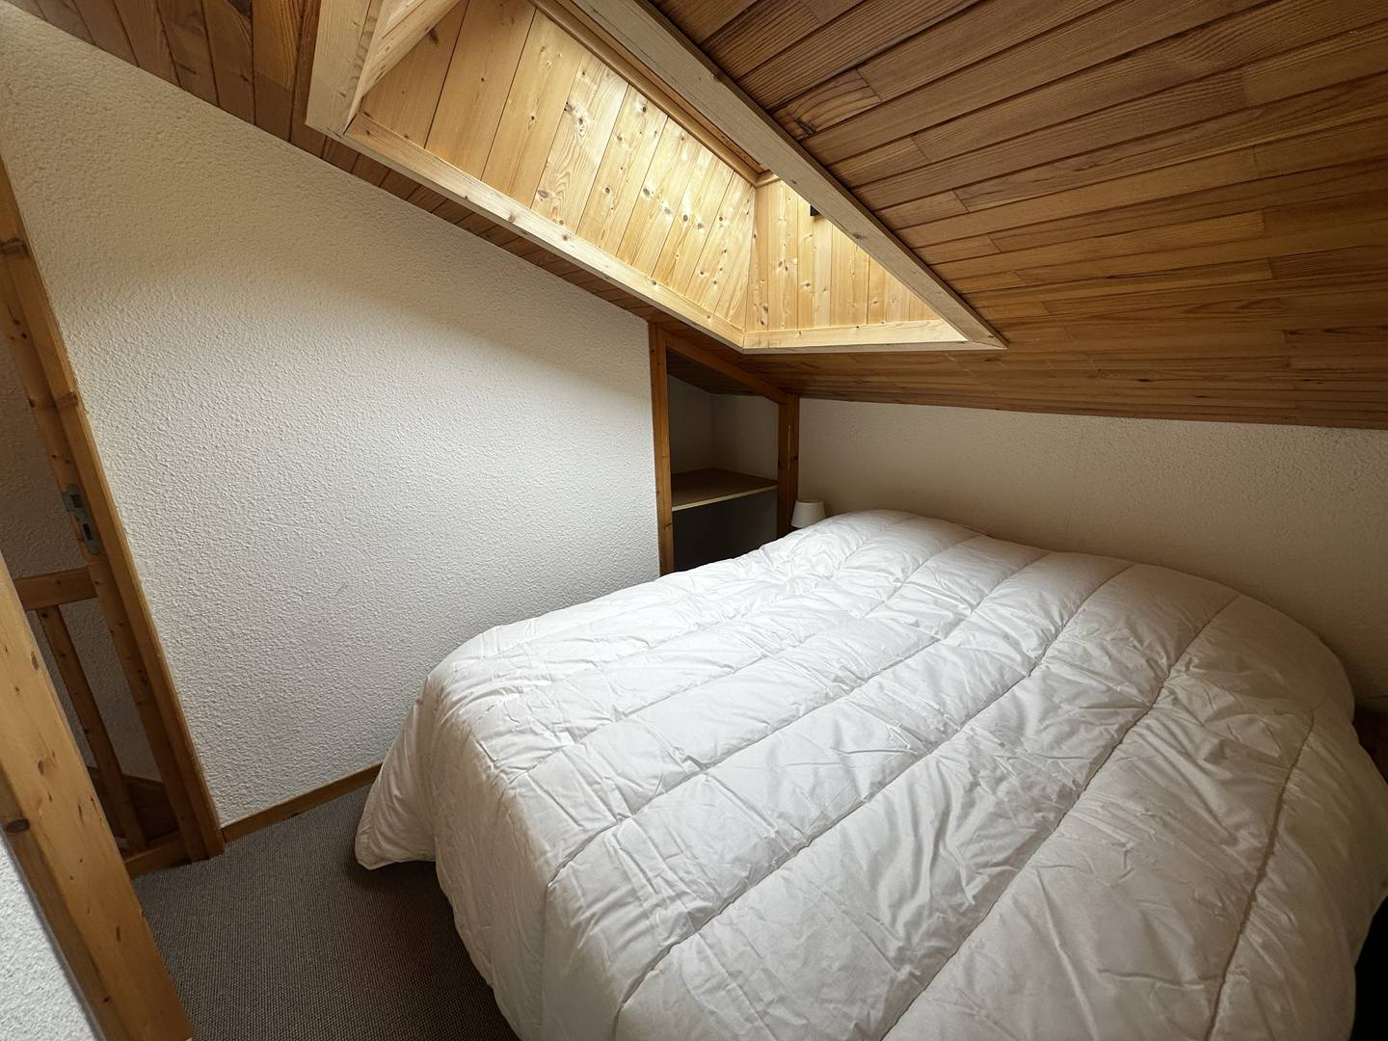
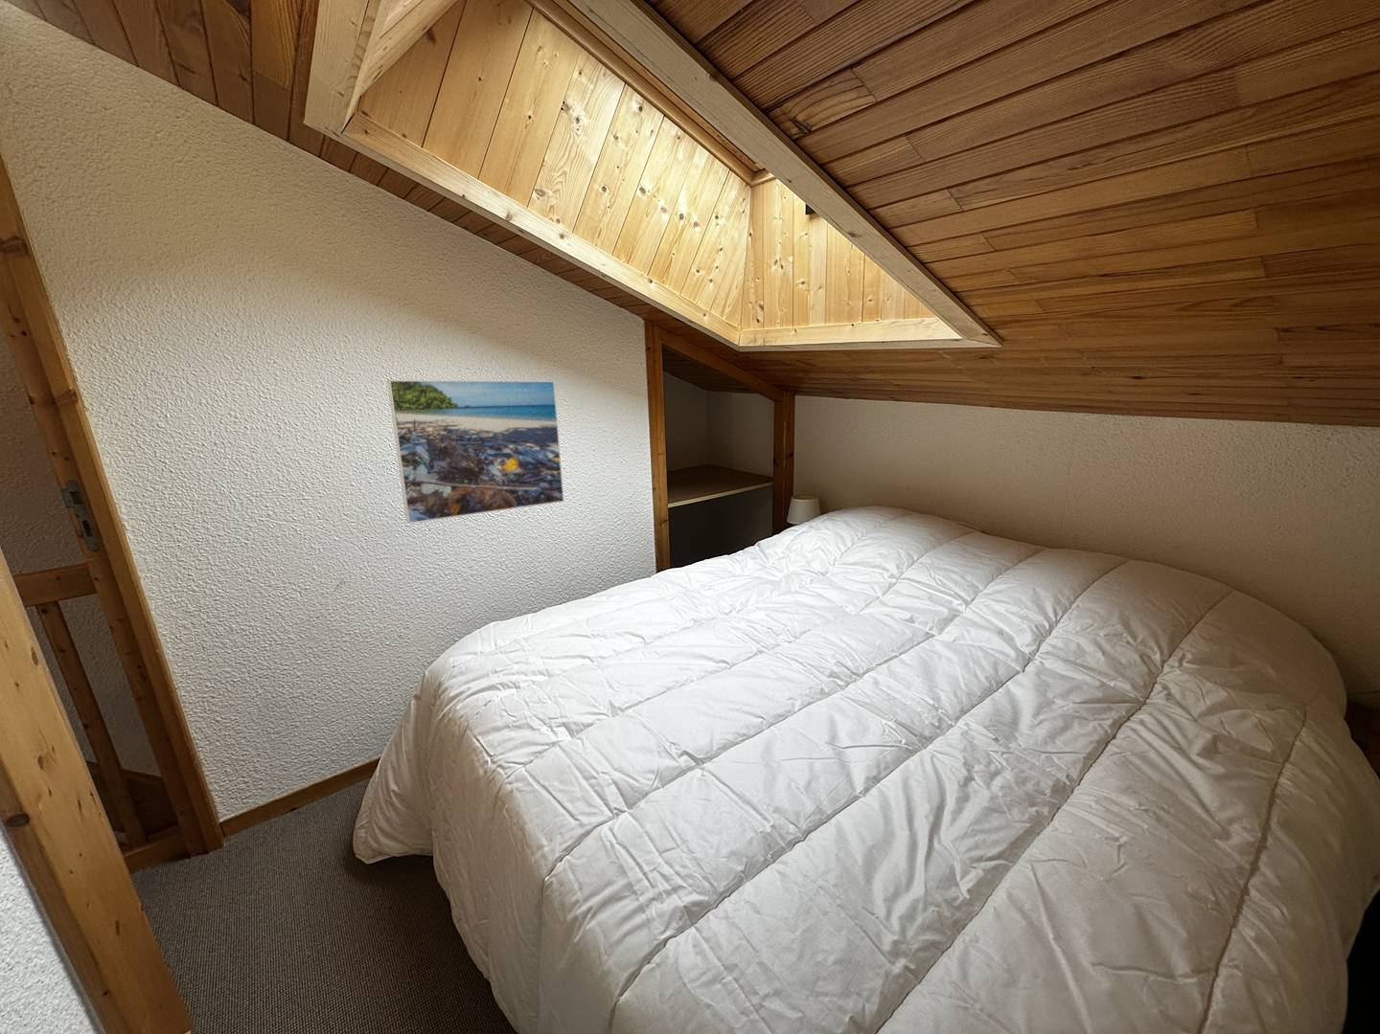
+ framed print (484, 447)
